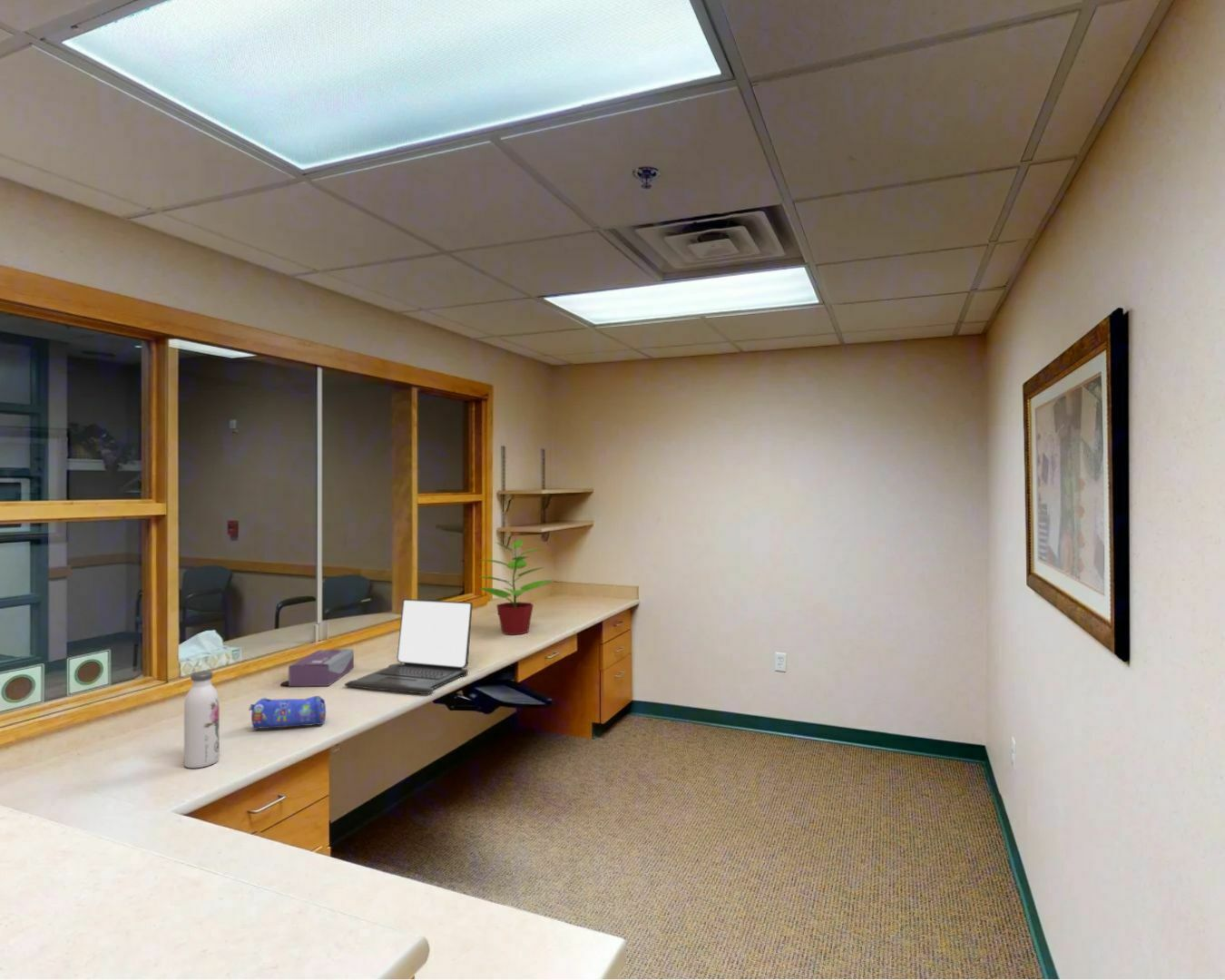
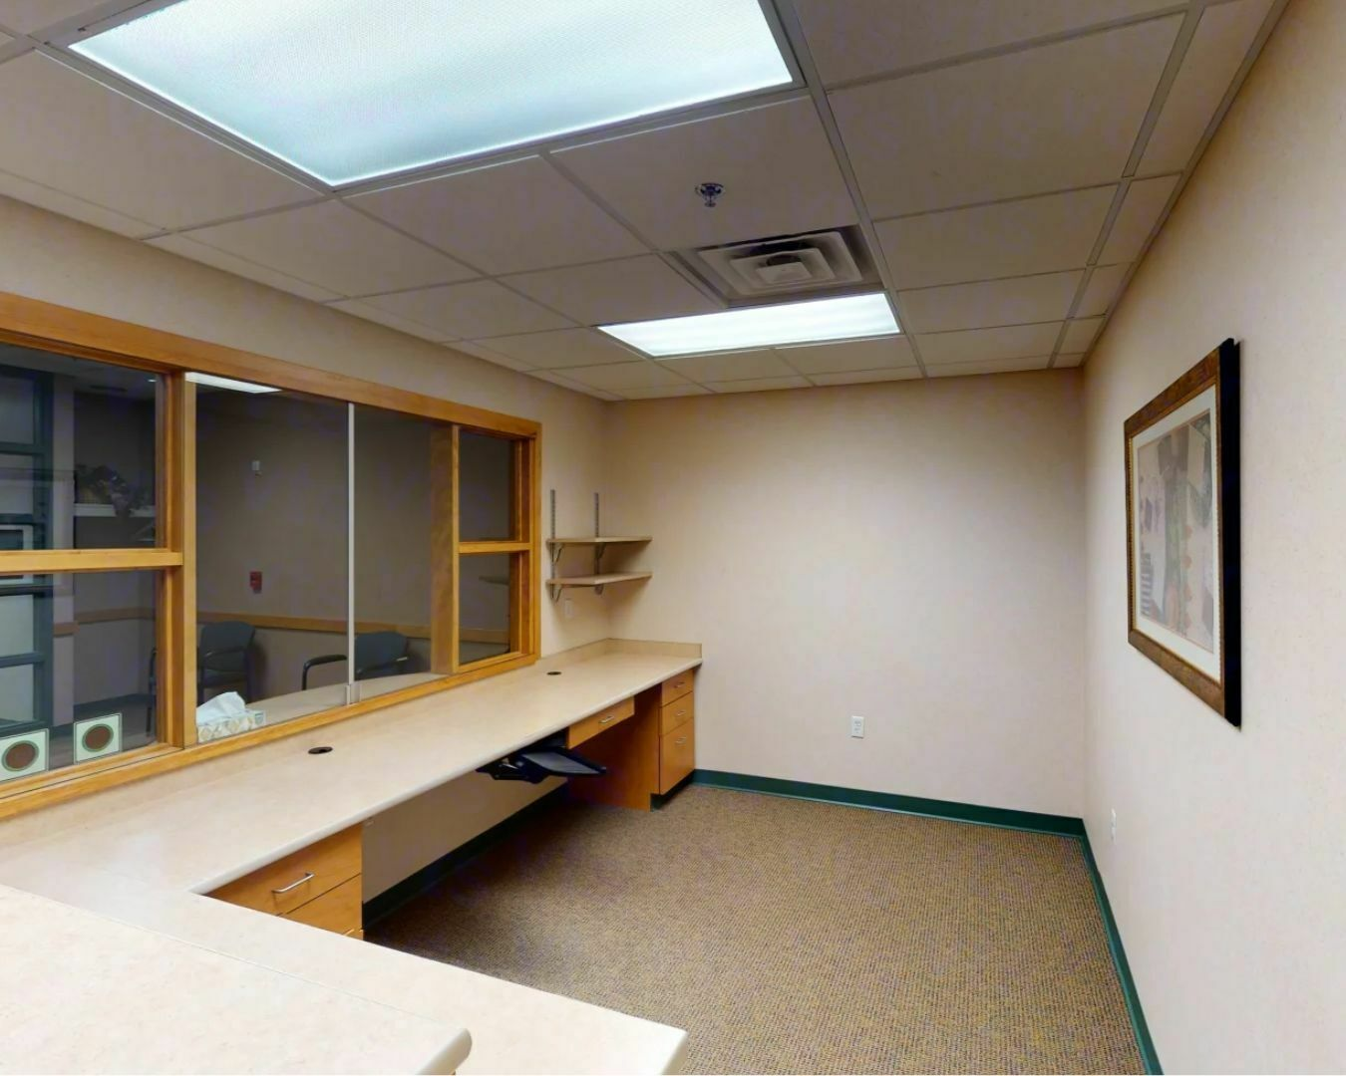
- laptop (412, 642)
- tissue box (322, 666)
- water bottle (201, 717)
- pencil case (289, 711)
- potted plant (514, 583)
